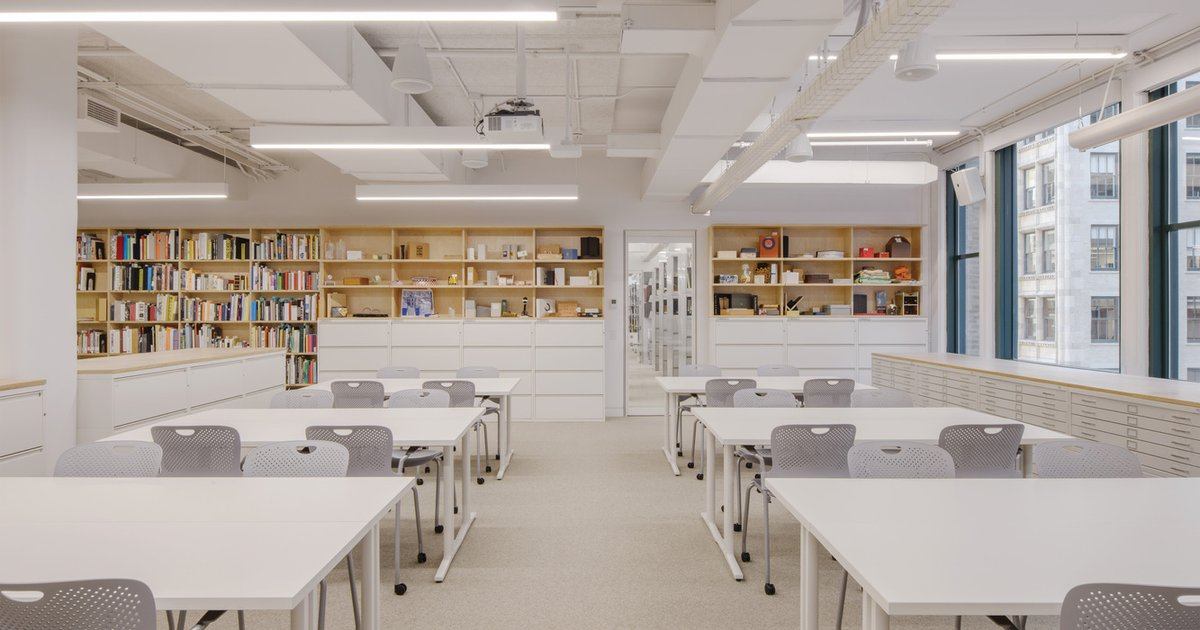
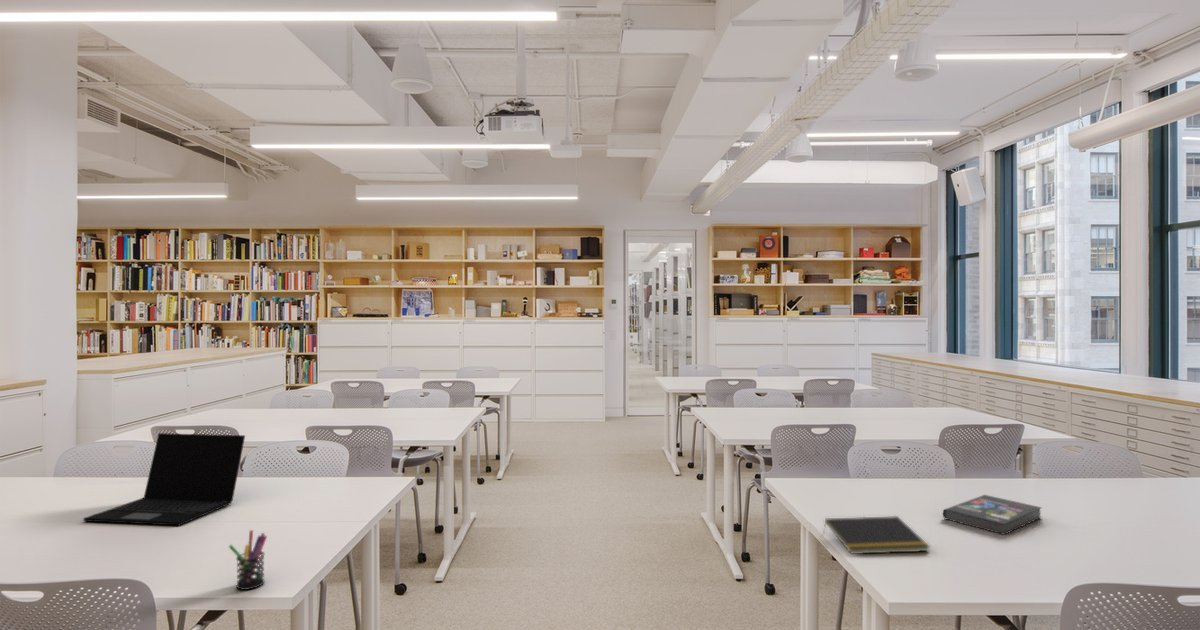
+ pen holder (247, 559)
+ laptop (169, 475)
+ notepad (875, 534)
+ book (992, 512)
